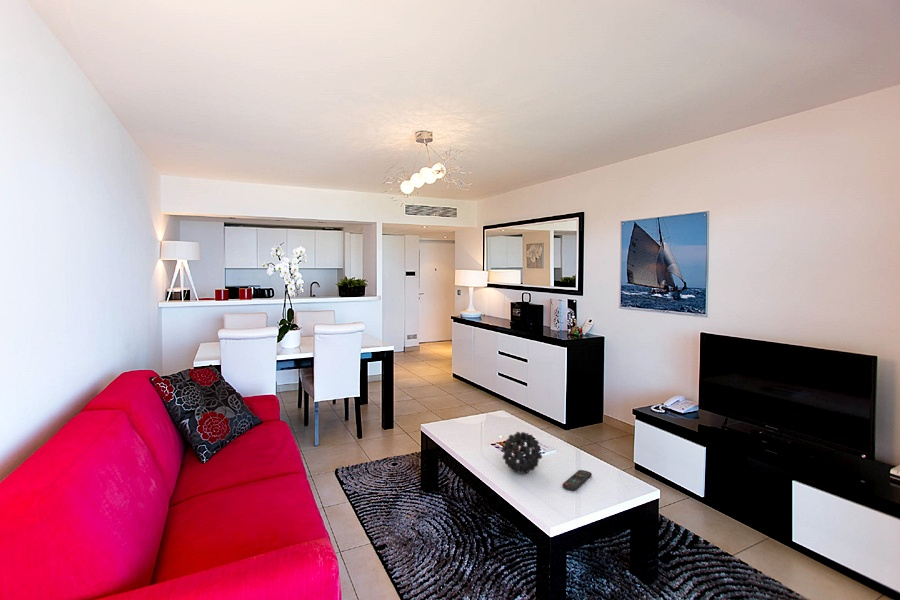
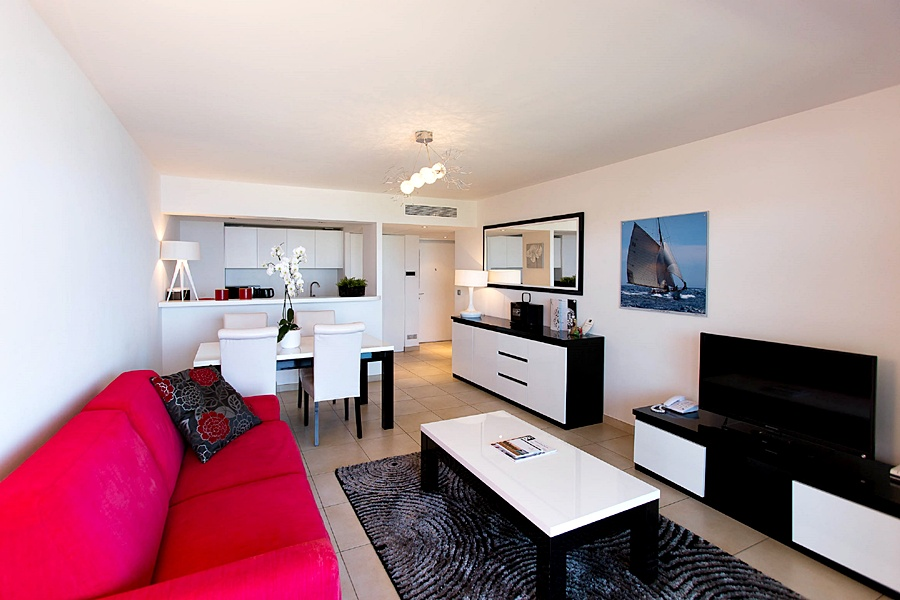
- remote control (577, 479)
- decorative ball (521, 451)
